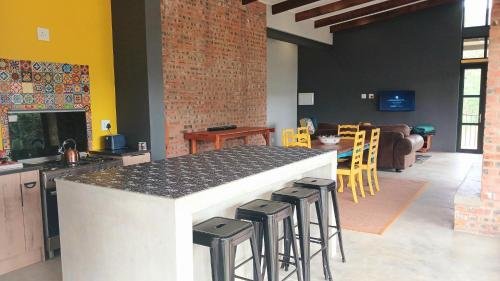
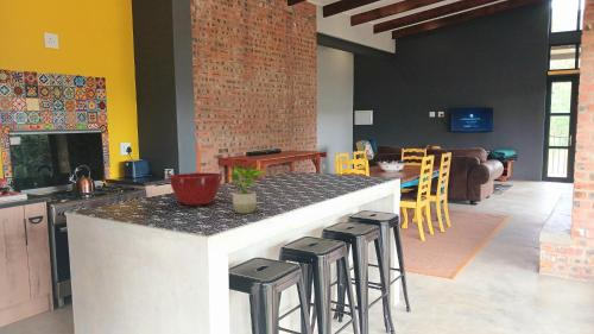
+ potted plant (248, 184)
+ mixing bowl (196, 189)
